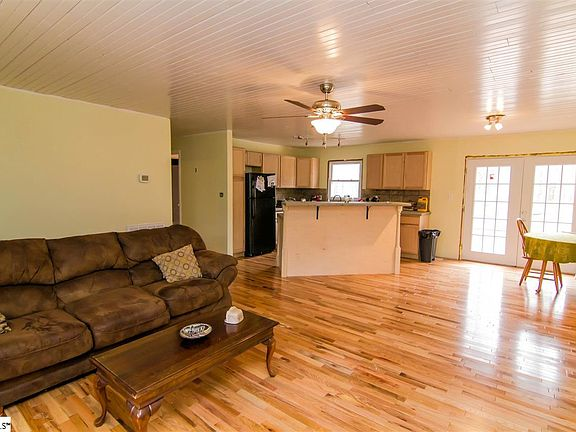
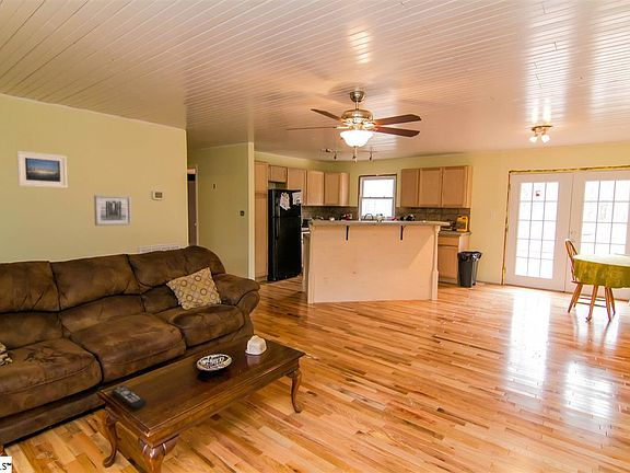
+ remote control (128, 396)
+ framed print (43, 170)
+ wall art (113, 210)
